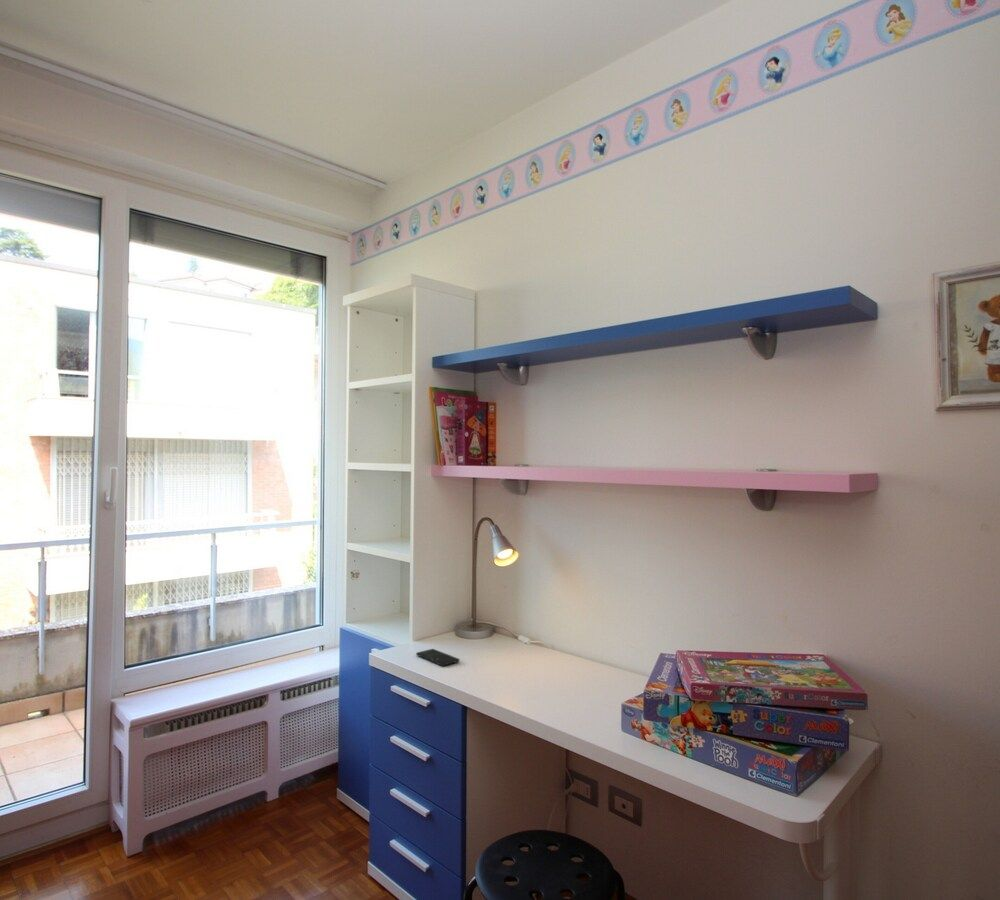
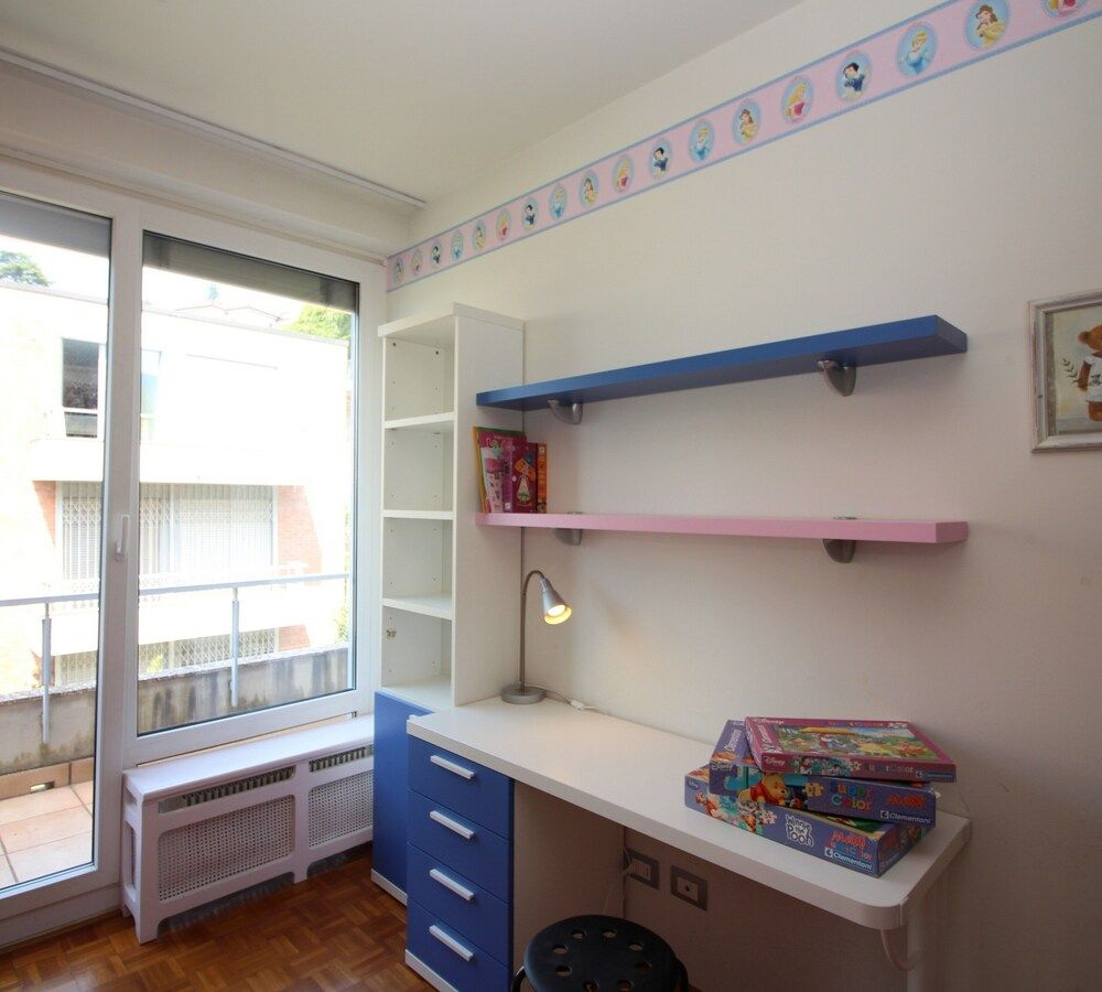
- smartphone (437, 657)
